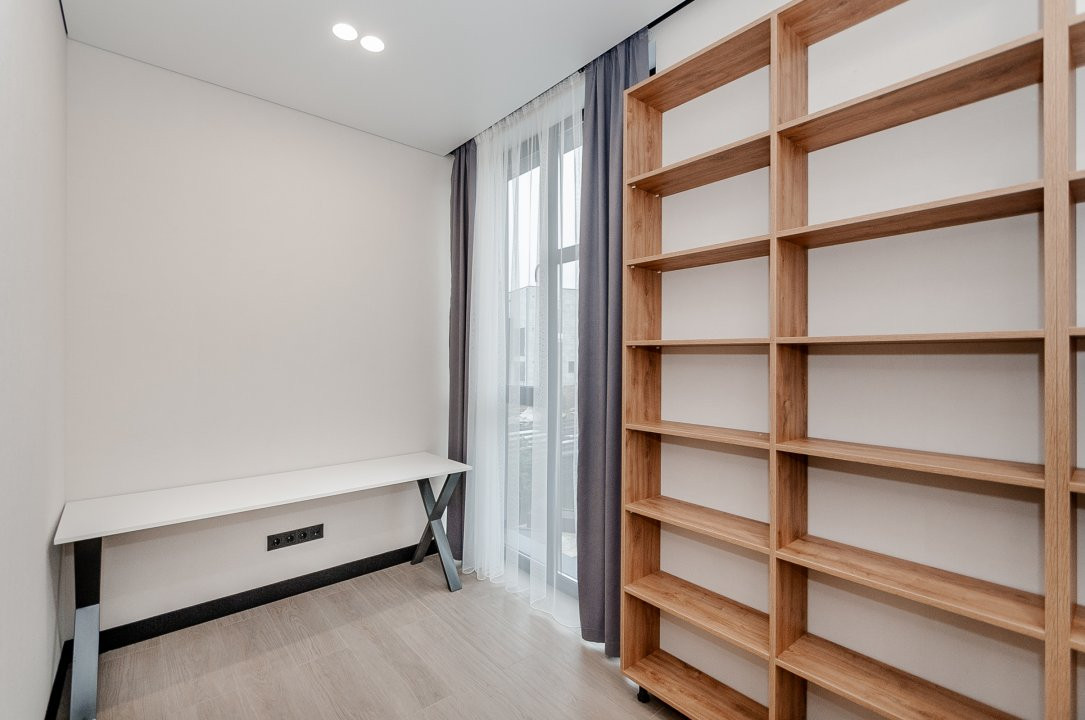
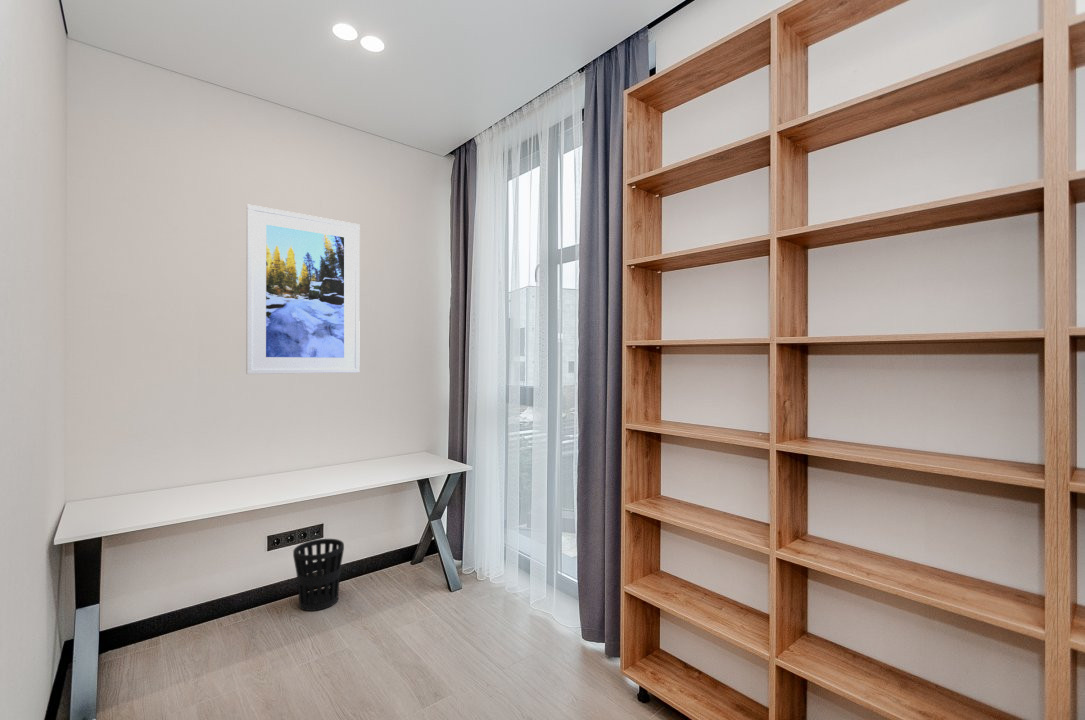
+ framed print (306, 294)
+ wastebasket (319, 574)
